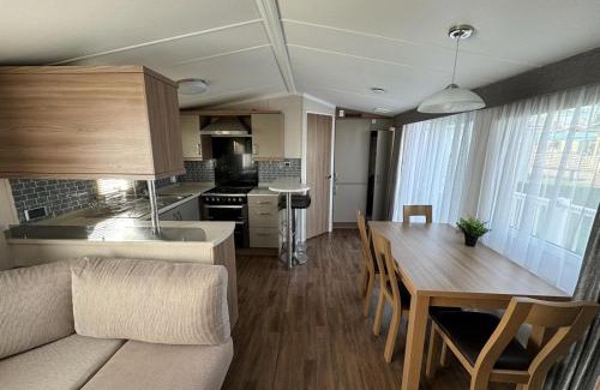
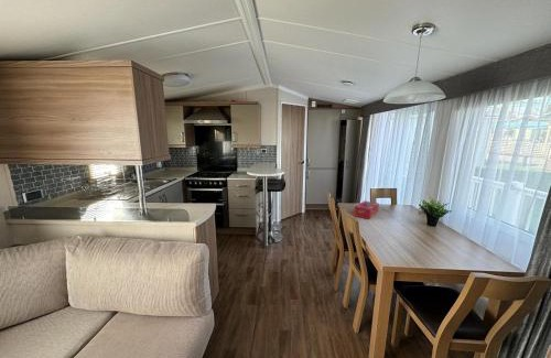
+ tissue box (366, 209)
